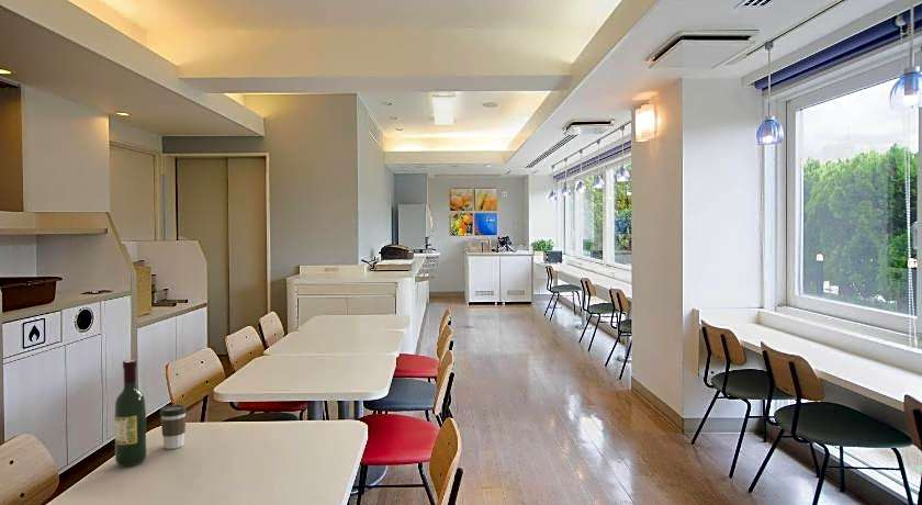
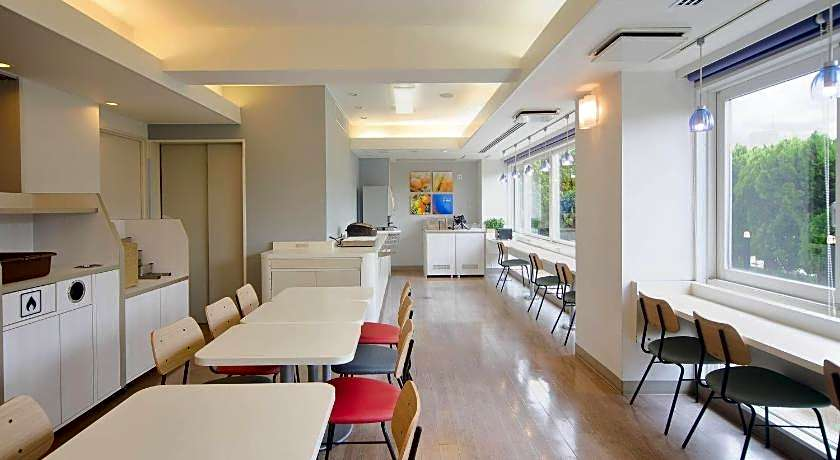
- wine bottle (130, 412)
- coffee cup (173, 426)
